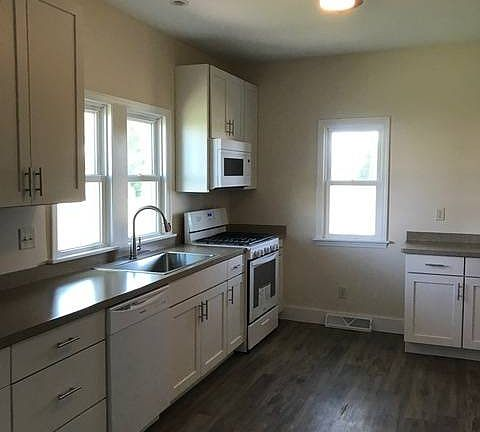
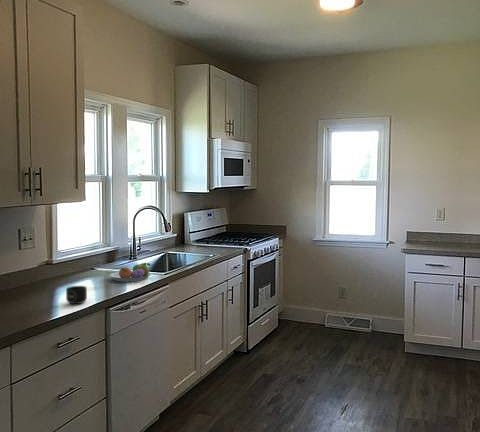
+ mug (78, 294)
+ fruit bowl (133, 270)
